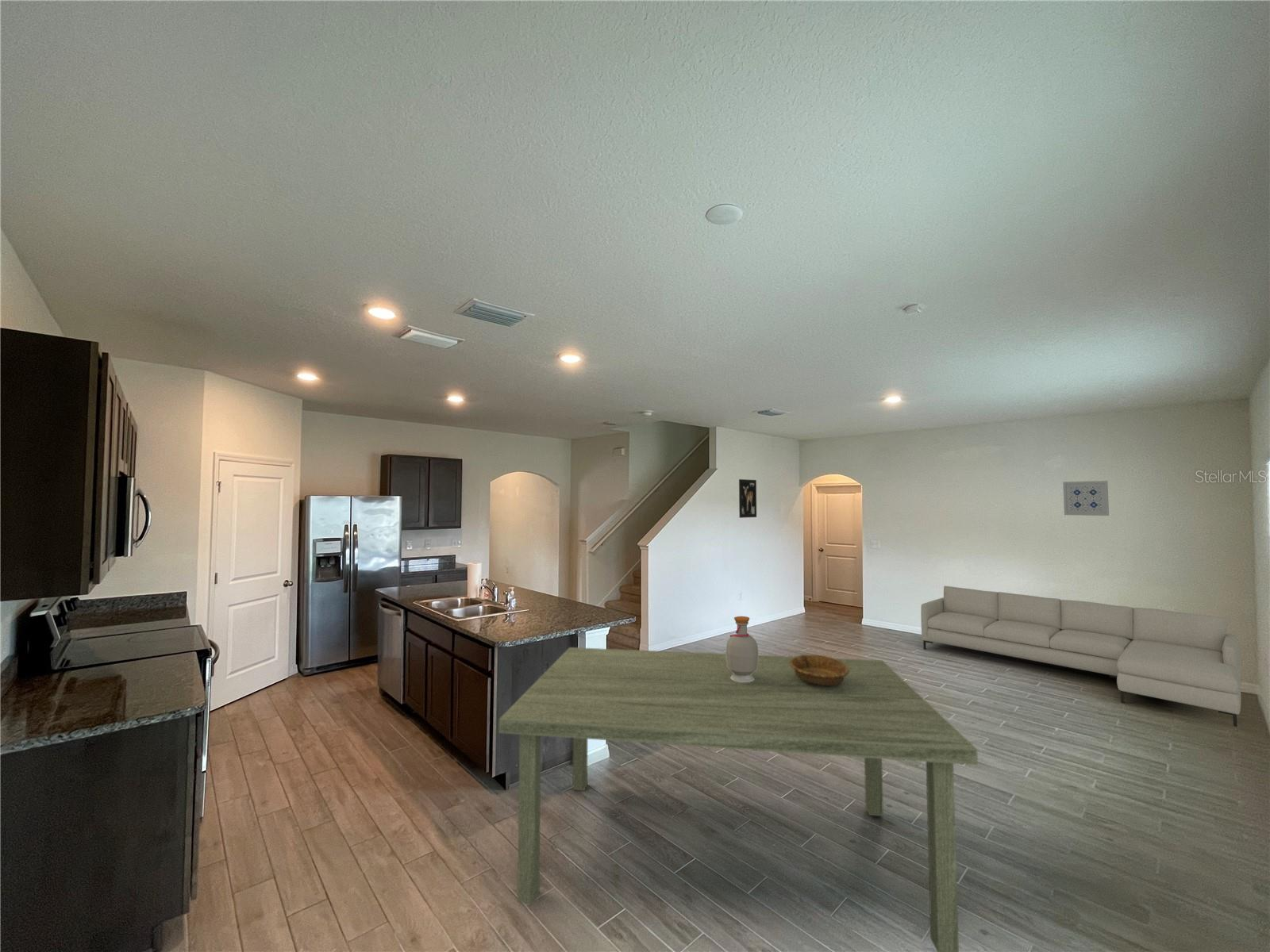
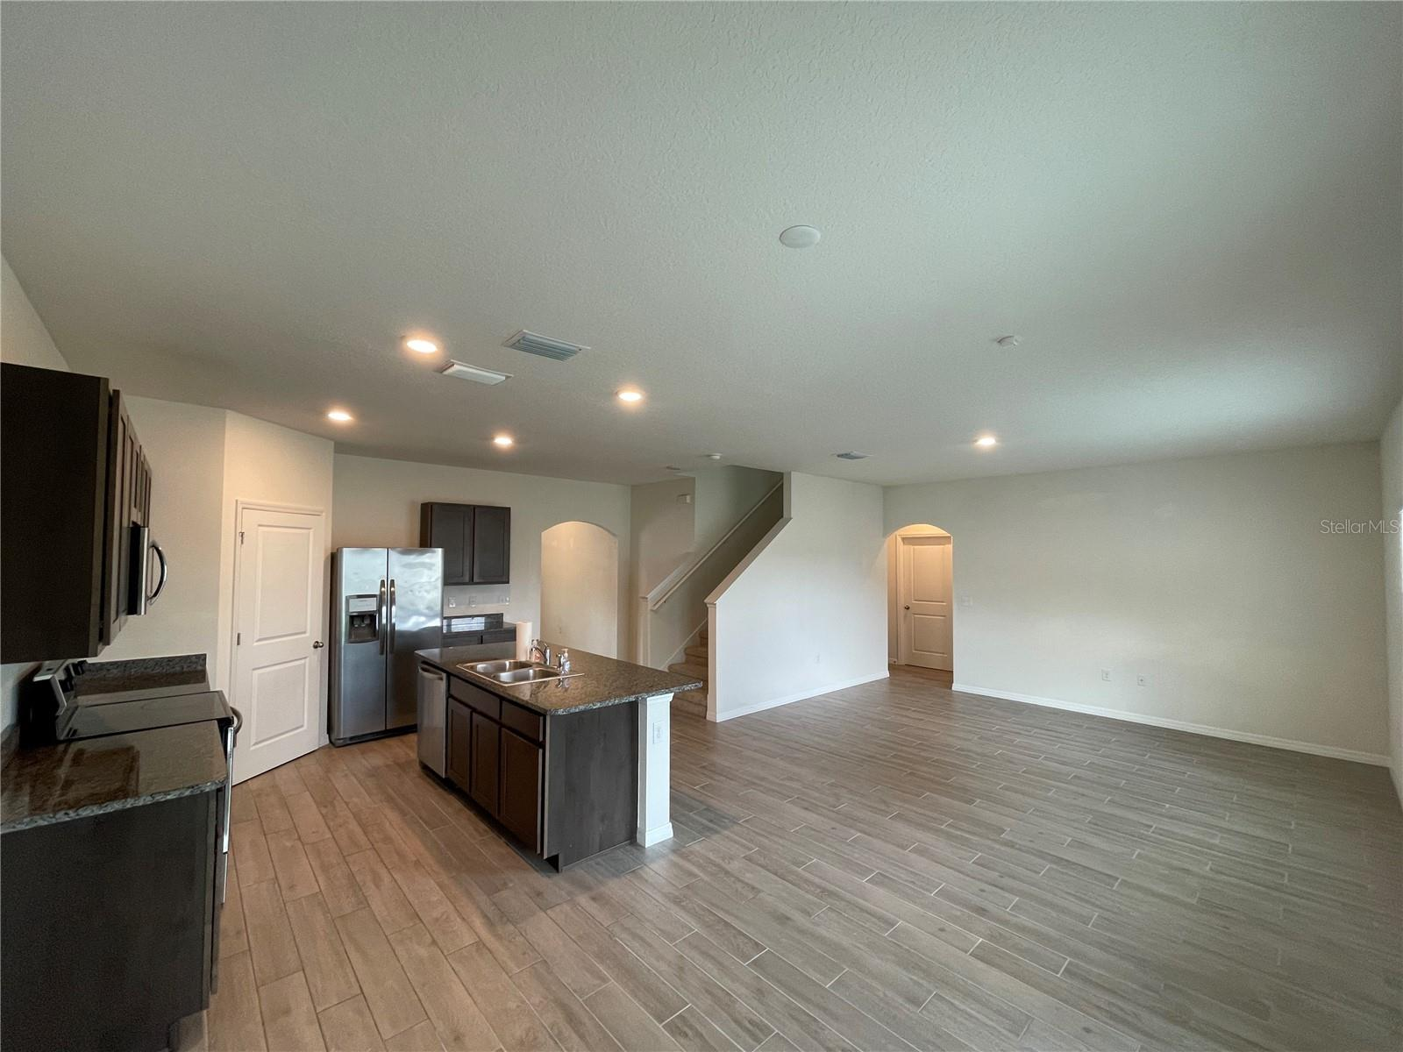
- wall art (1085, 498)
- decorative bowl (818, 671)
- wall art (748, 498)
- dining table (721, 747)
- sofa (1053, 638)
- bottle (741, 647)
